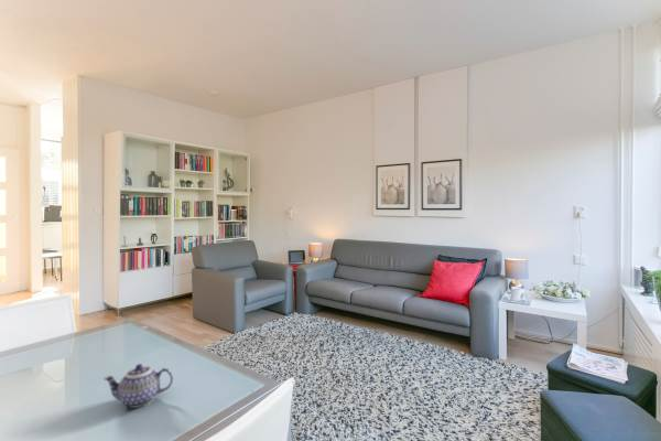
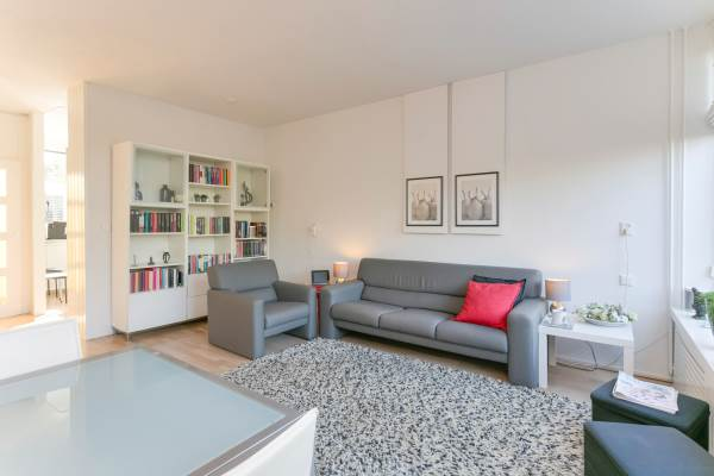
- teapot (139, 383)
